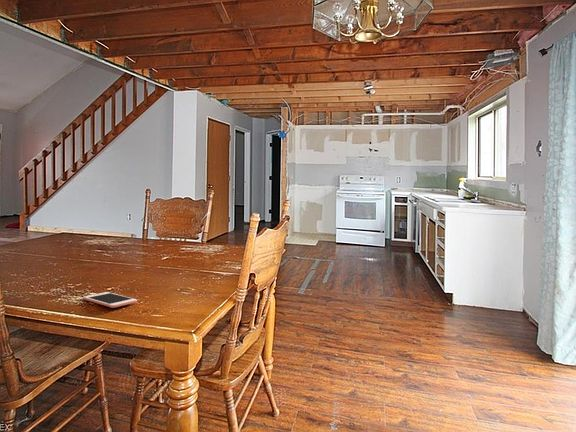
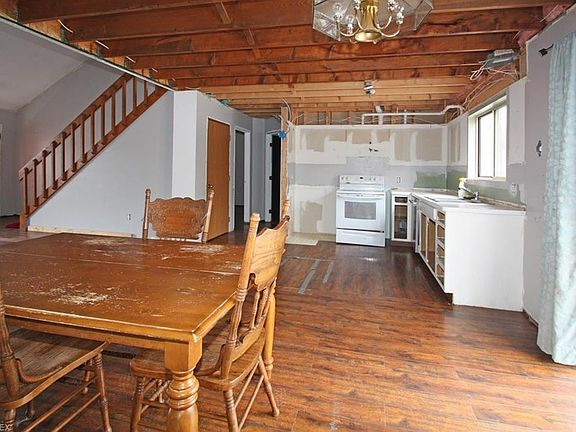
- cell phone (109, 299)
